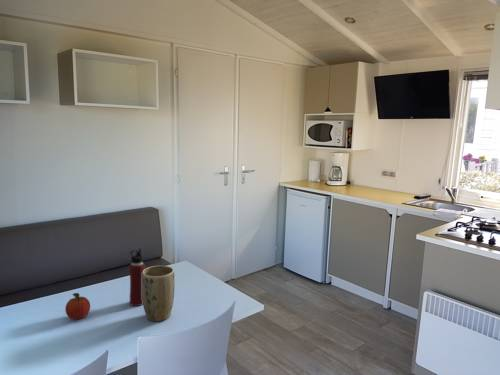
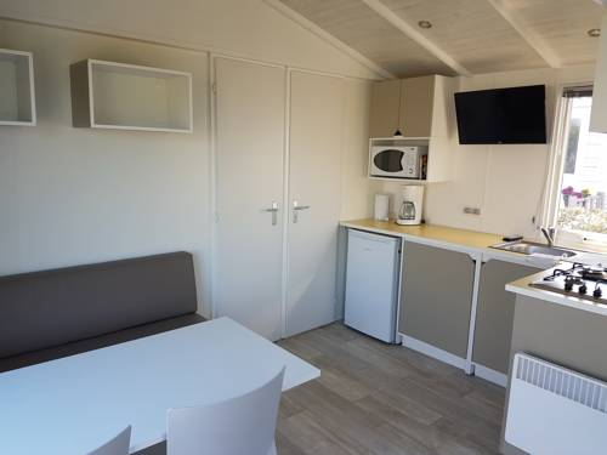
- water bottle (137, 276)
- plant pot (158, 293)
- fruit (78, 305)
